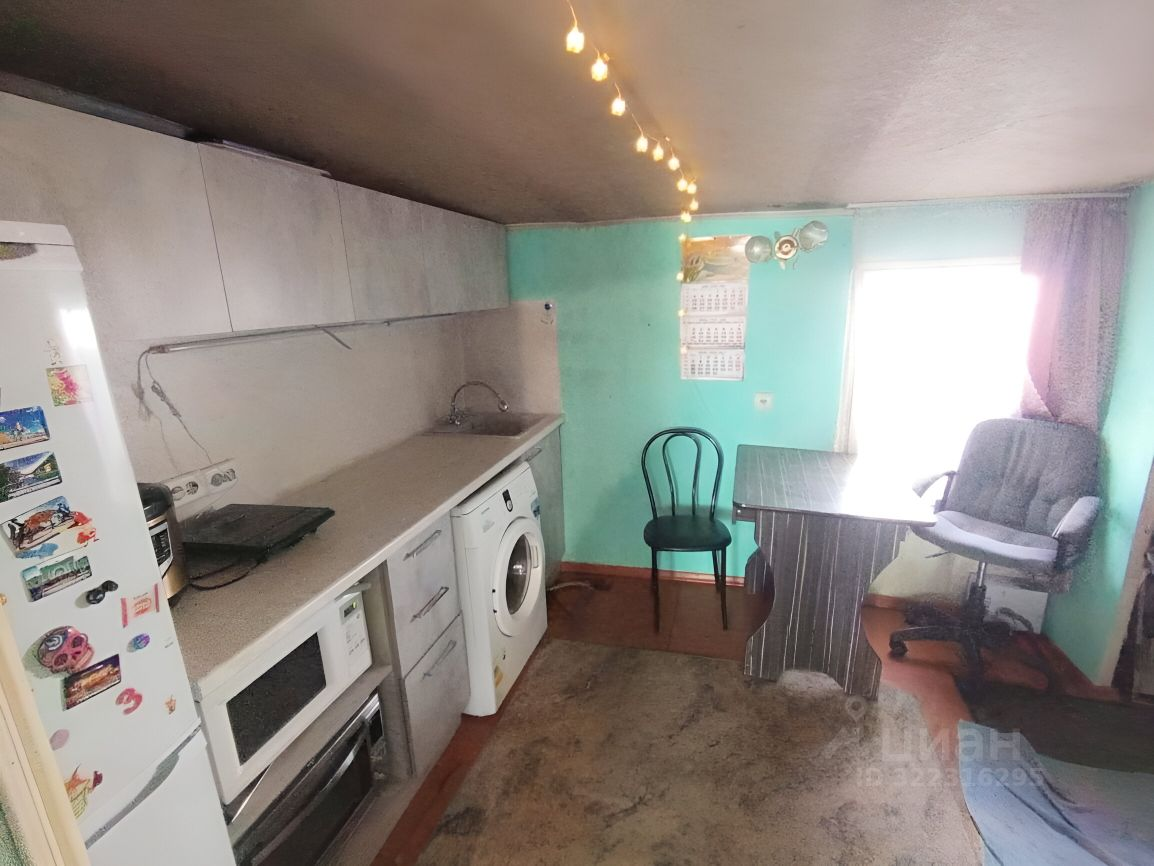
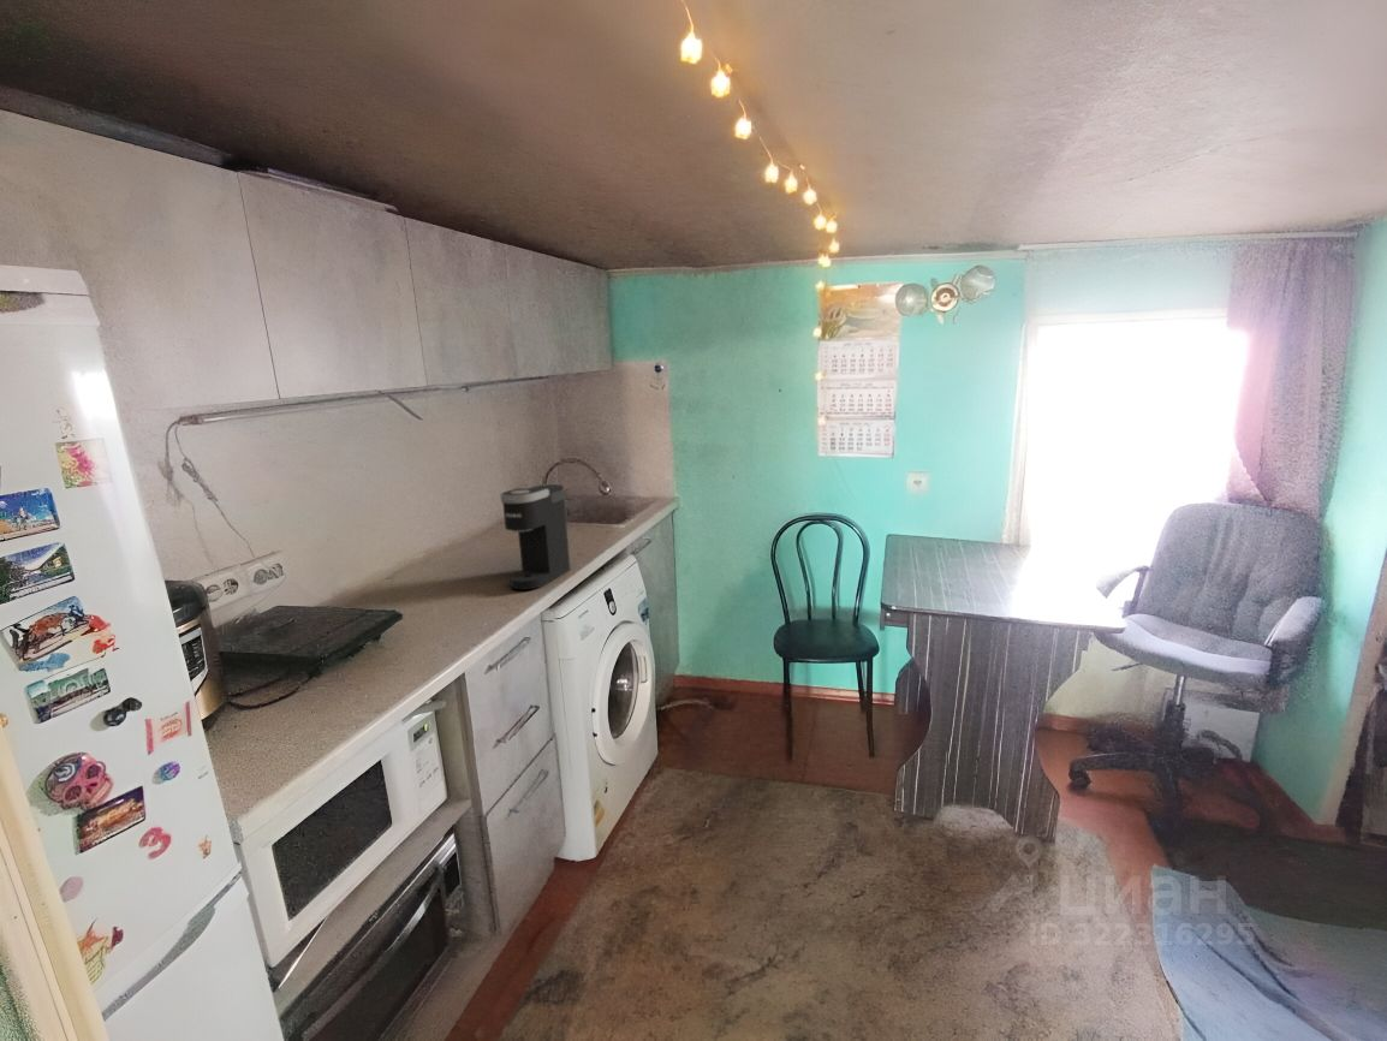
+ coffee maker (537, 533)
